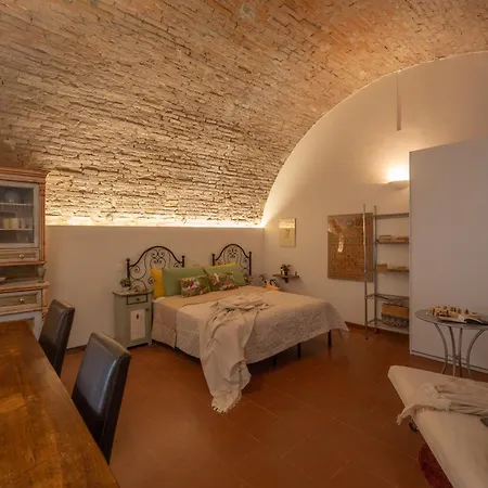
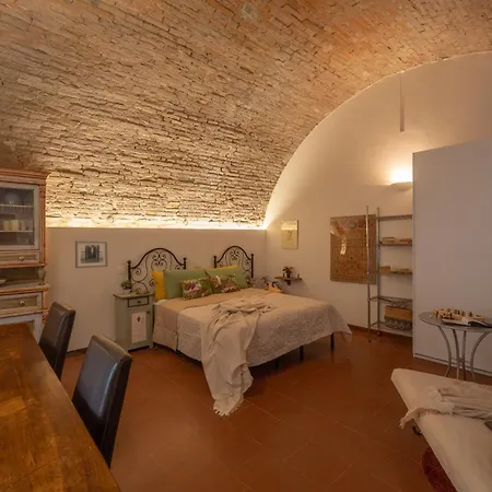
+ wall art (92, 254)
